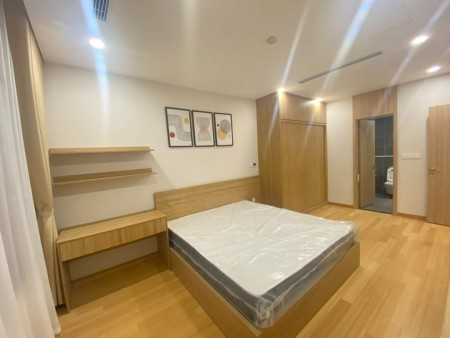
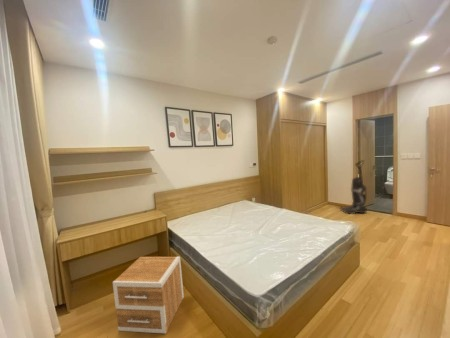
+ nightstand (151, 290)
+ vacuum cleaner (352, 186)
